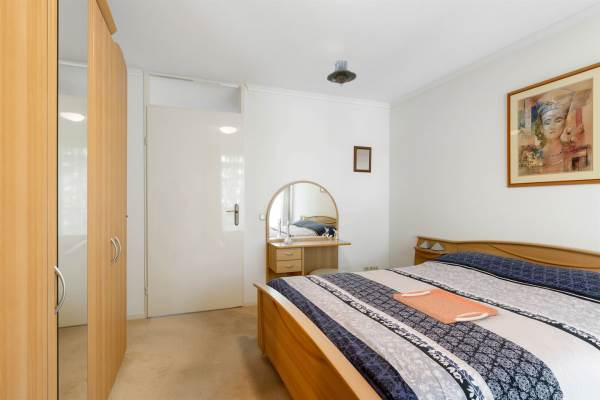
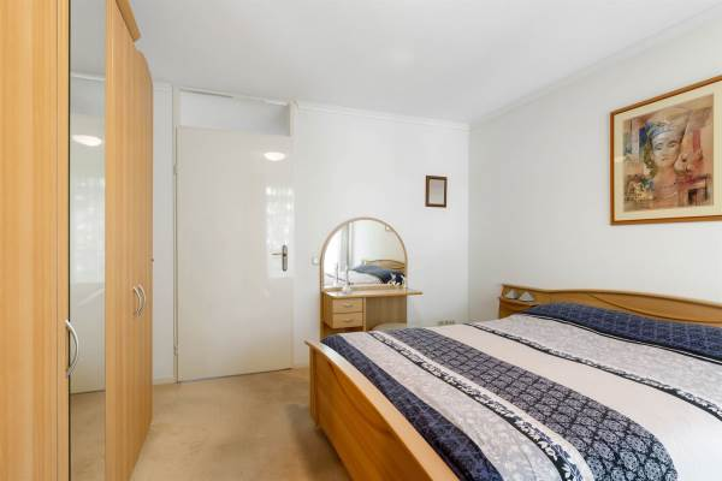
- serving tray (441, 303)
- ceiling lamp (341, 74)
